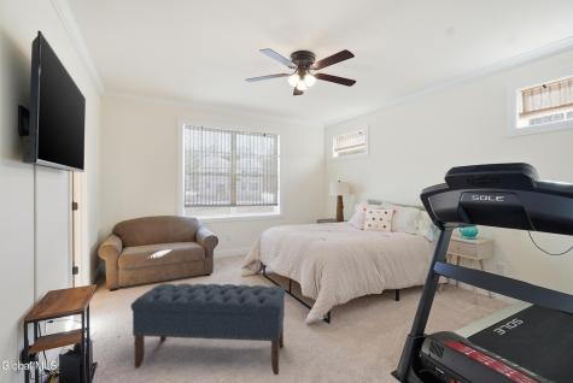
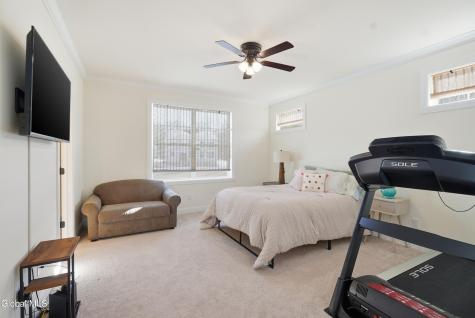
- bench (214, 322)
